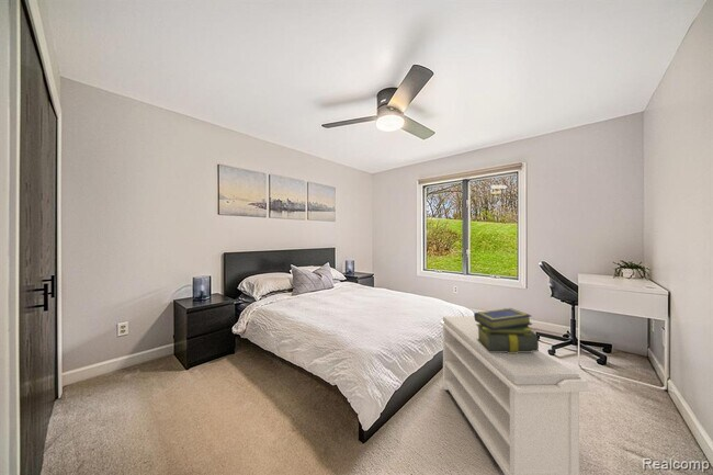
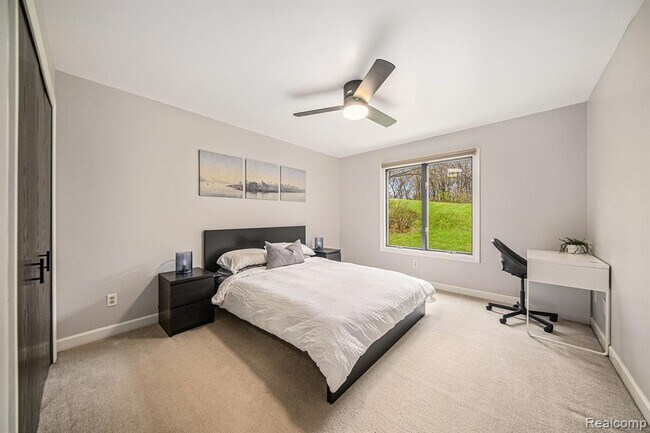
- stack of books (503, 329)
- bench (493, 382)
